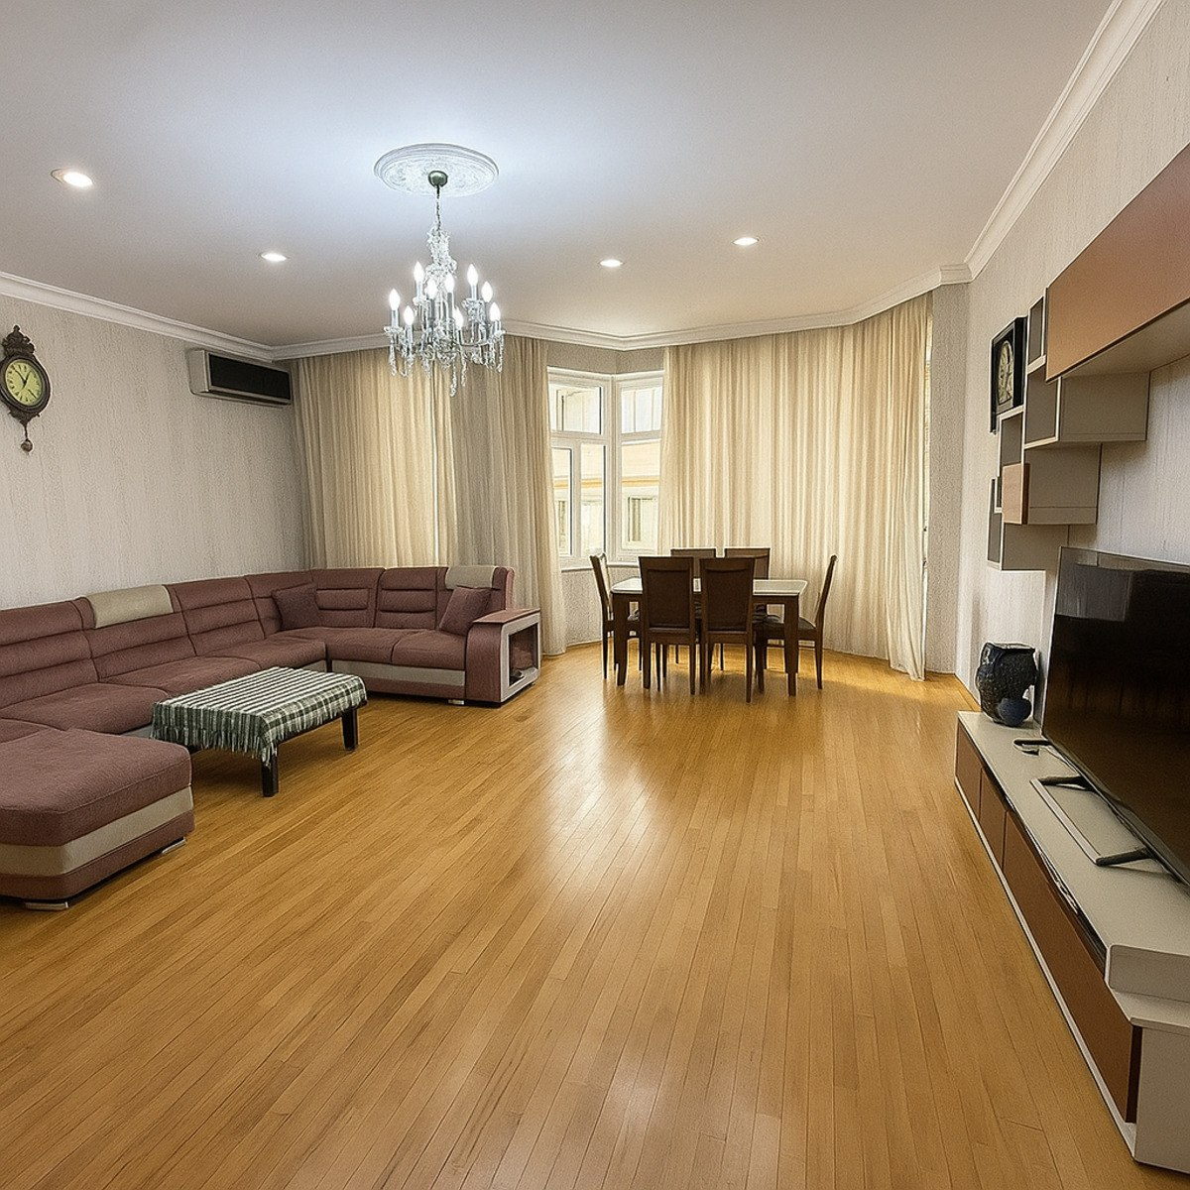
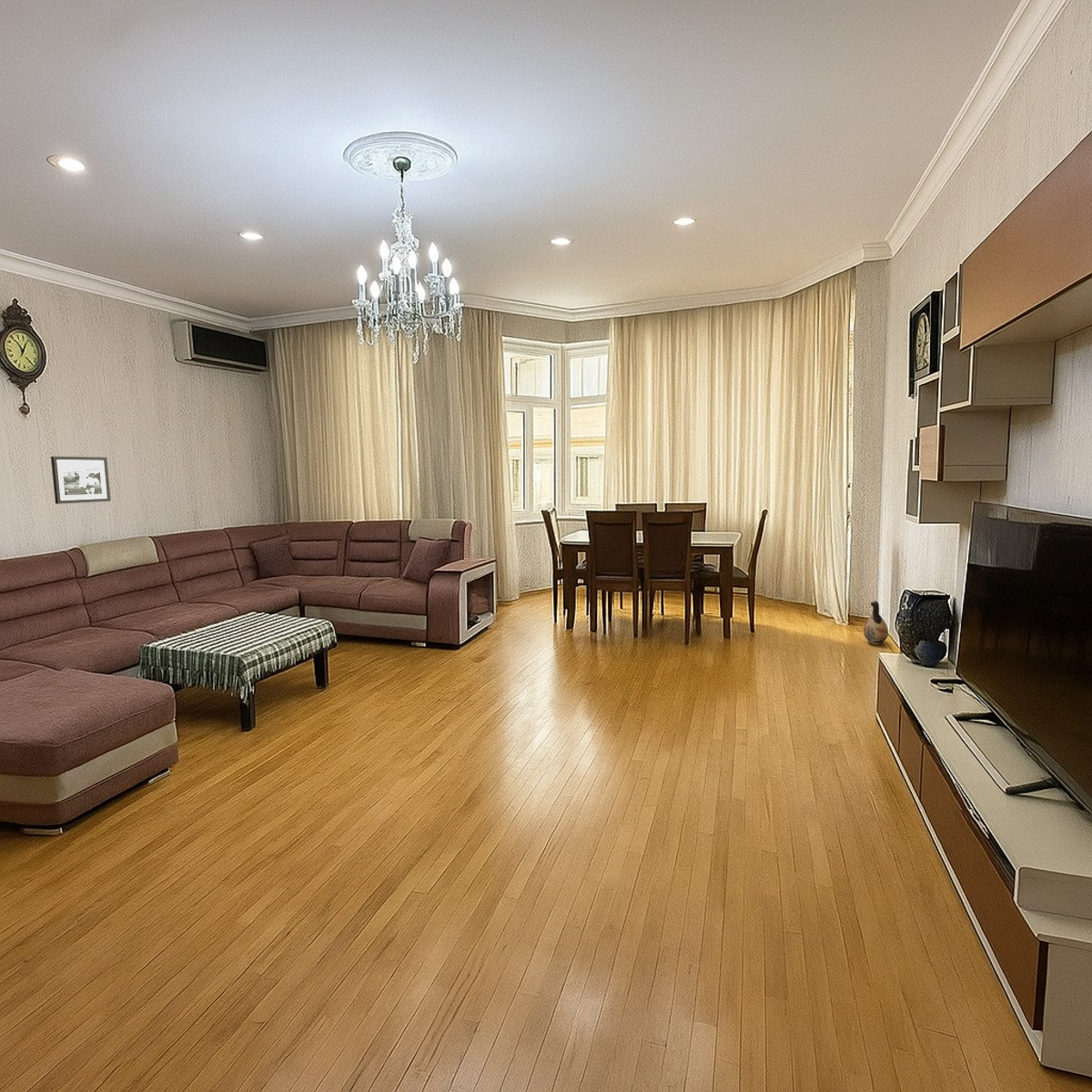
+ ceramic jug (876, 622)
+ picture frame (82, 480)
